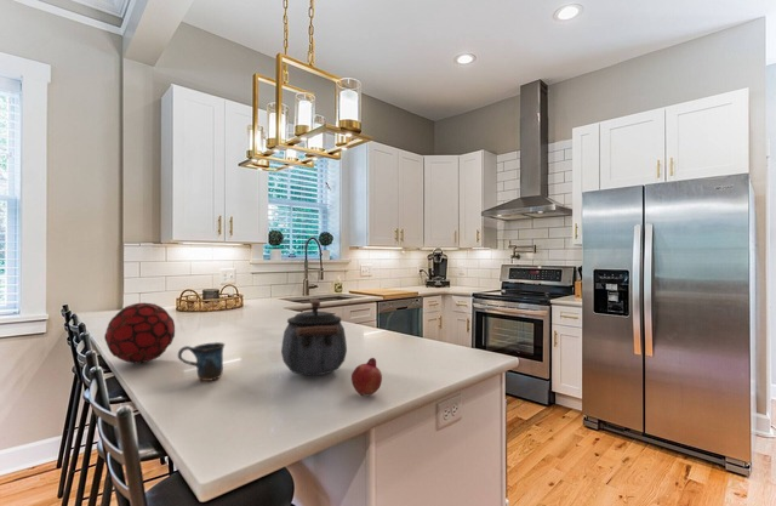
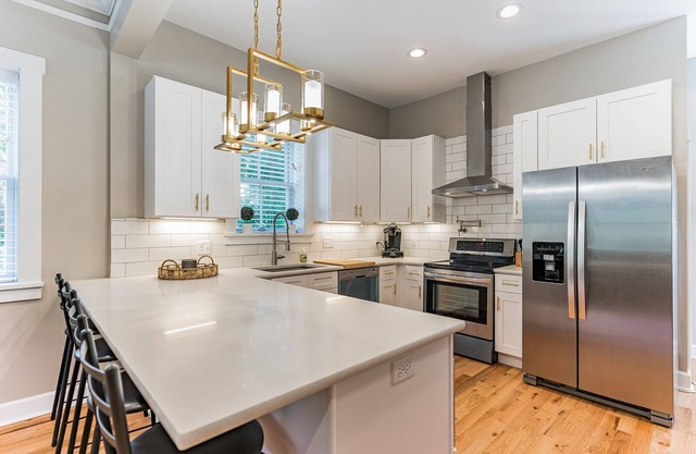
- fruit (366, 376)
- decorative orb (141, 332)
- kettle (314, 335)
- mug (202, 360)
